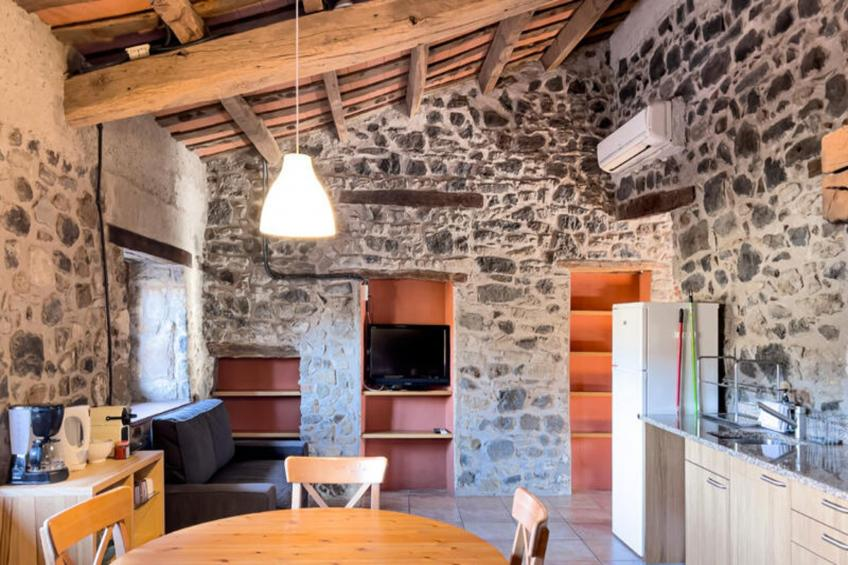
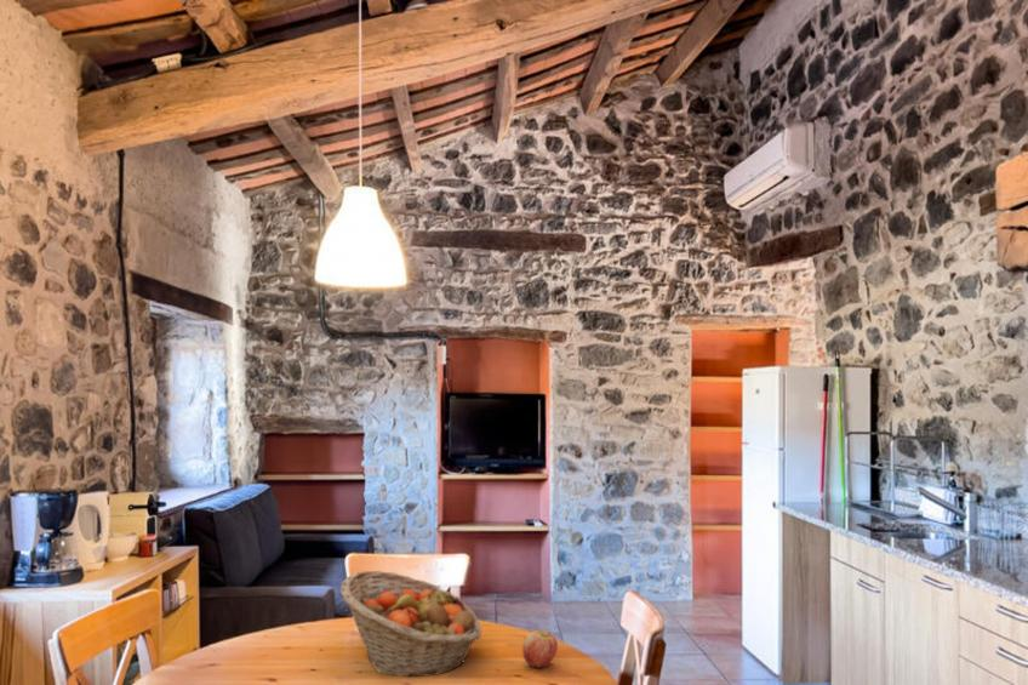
+ fruit basket (411, 617)
+ apple (539, 647)
